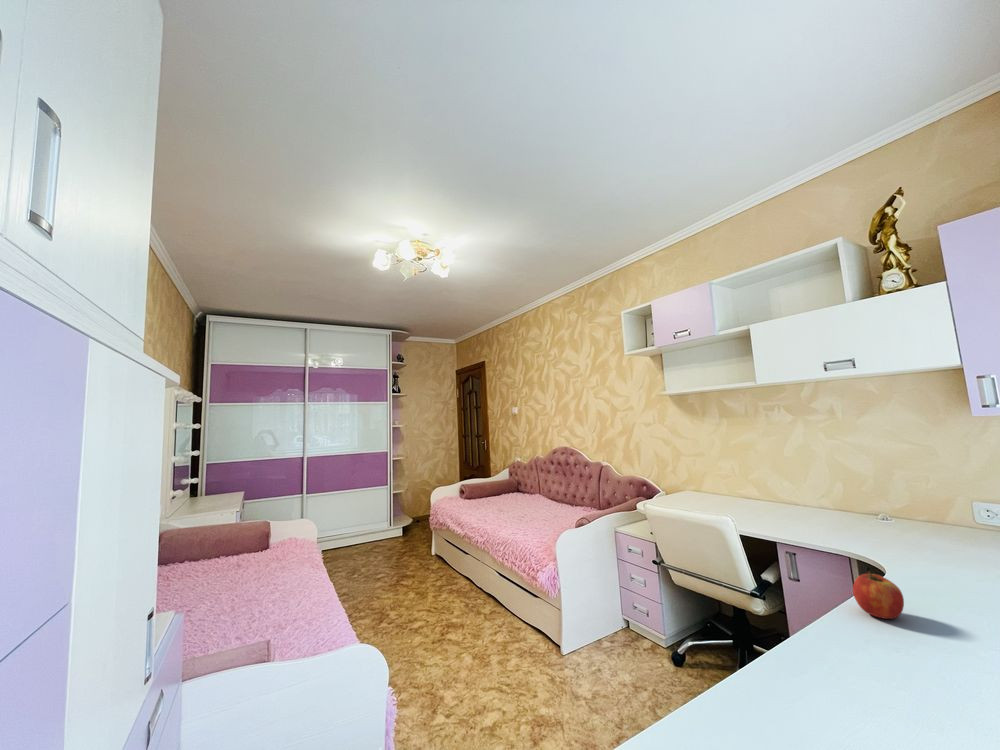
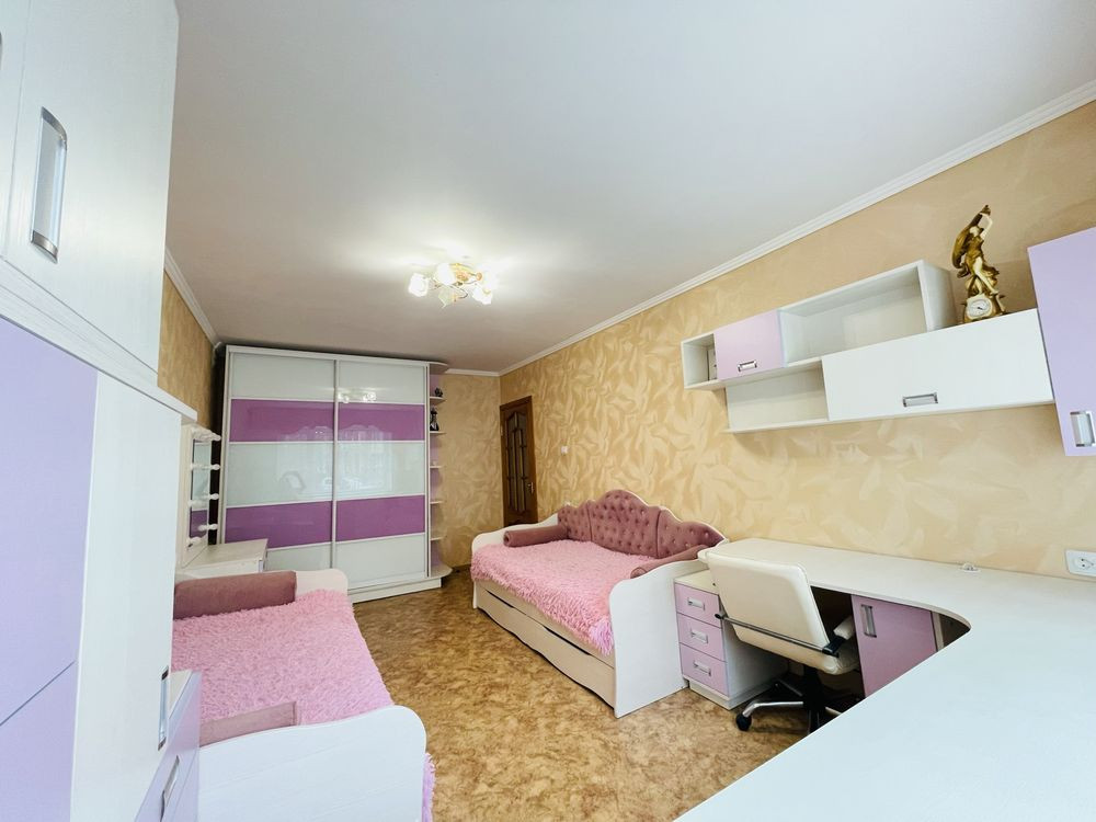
- apple (877, 593)
